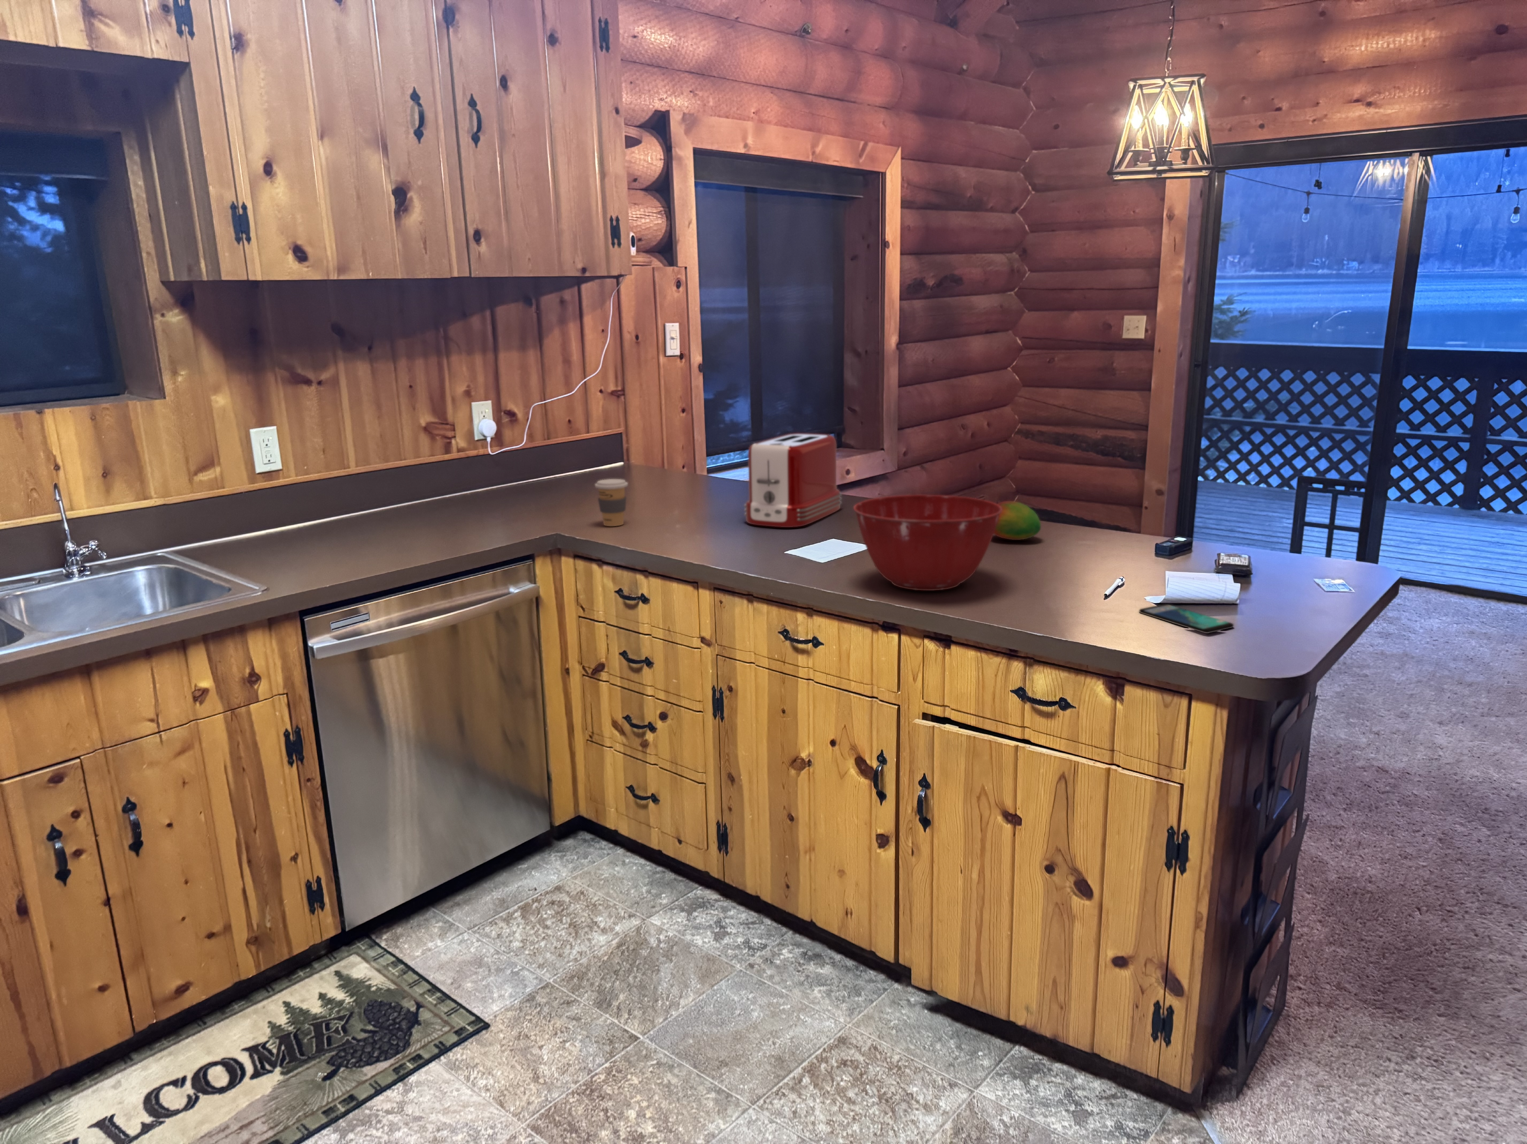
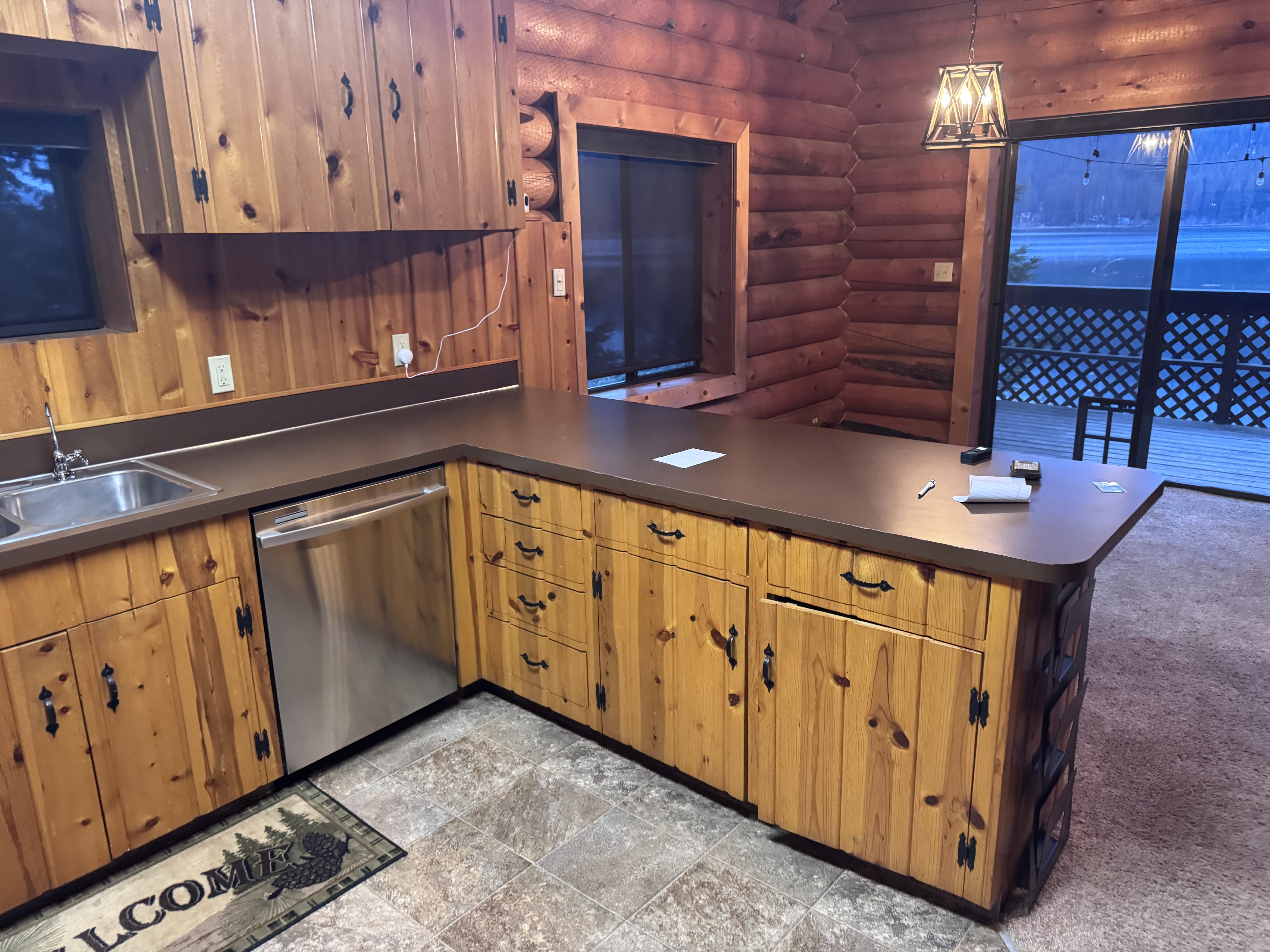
- mixing bowl (926, 544)
- smartphone (1184, 618)
- fruit (1014, 520)
- toaster (794, 477)
- coffee cup (612, 502)
